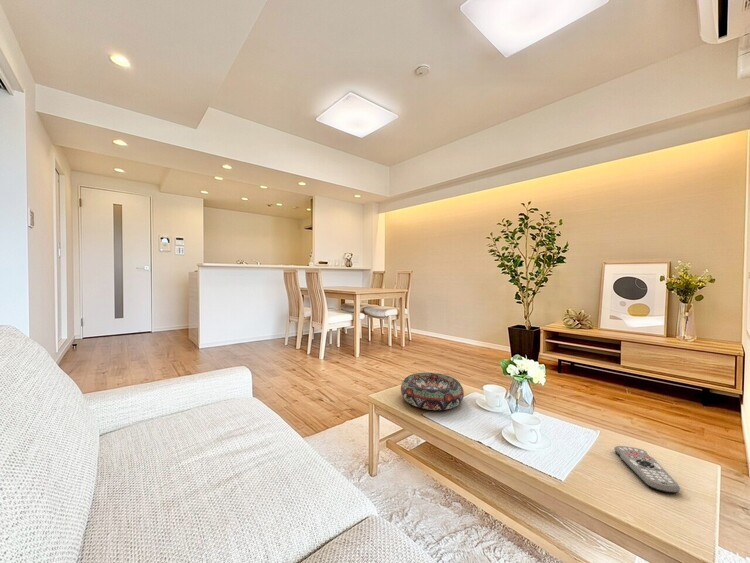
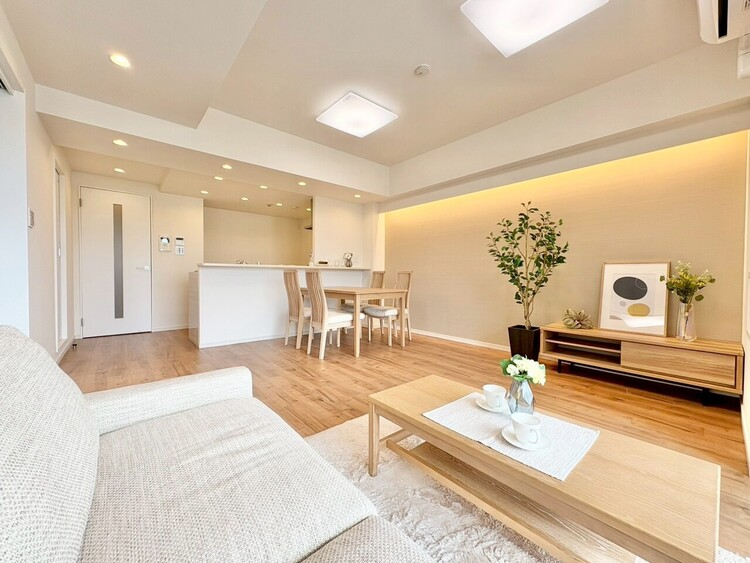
- remote control (645, 467)
- decorative bowl (431, 390)
